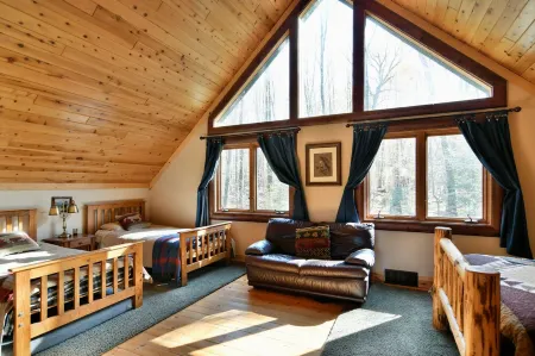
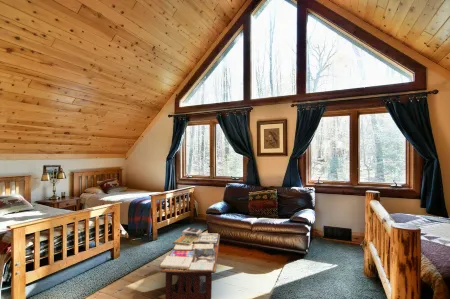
+ coffee table (194, 260)
